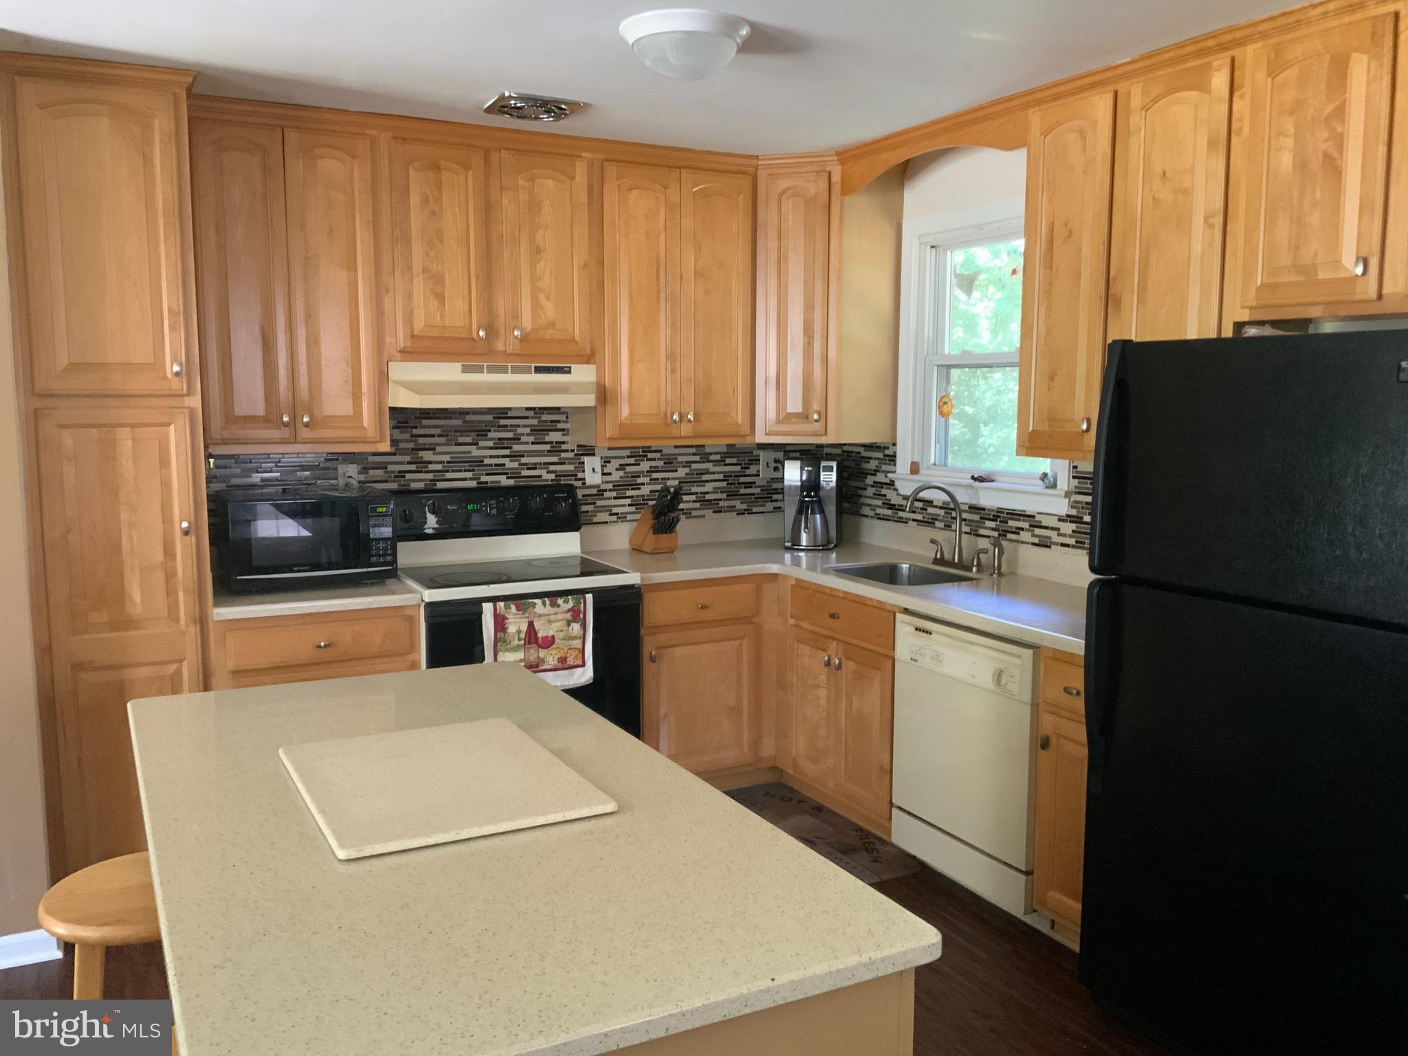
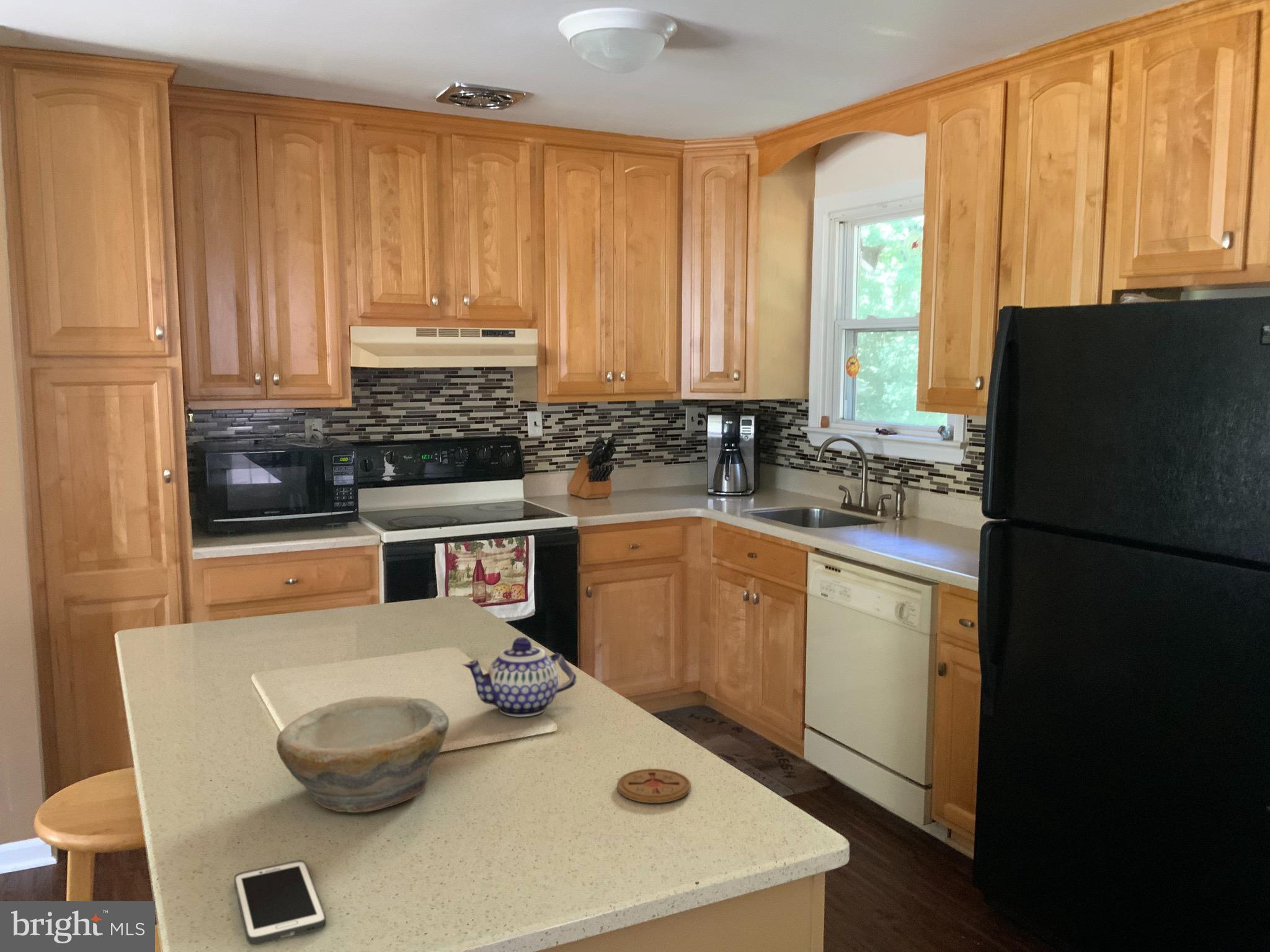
+ teapot (520, 674)
+ coaster (654, 785)
+ bowl (365, 756)
+ cell phone (278, 900)
